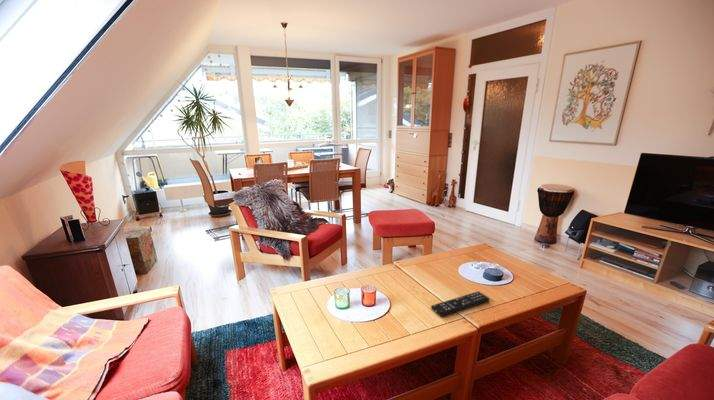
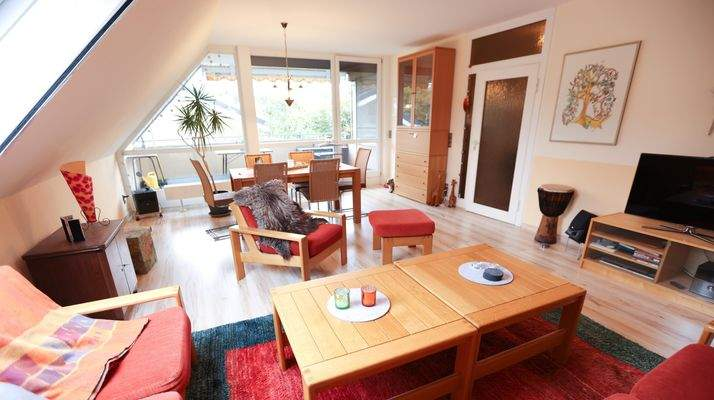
- remote control (460, 302)
